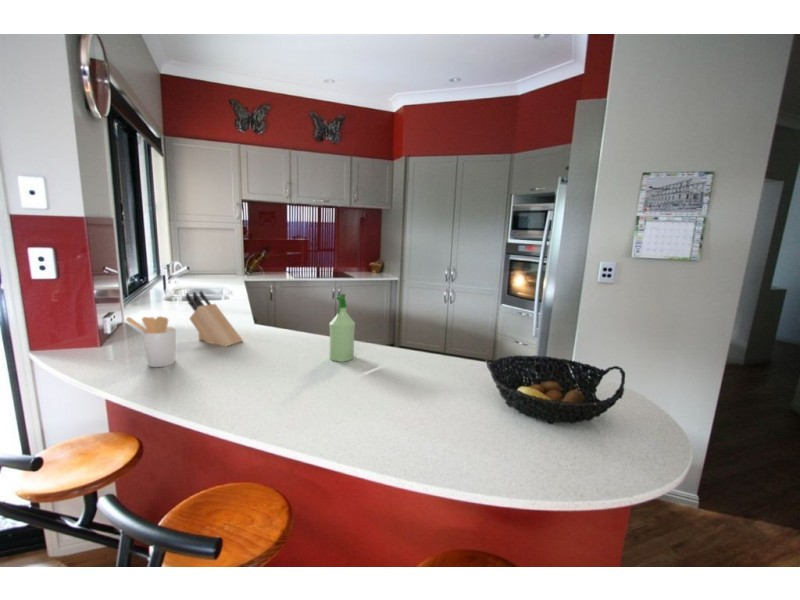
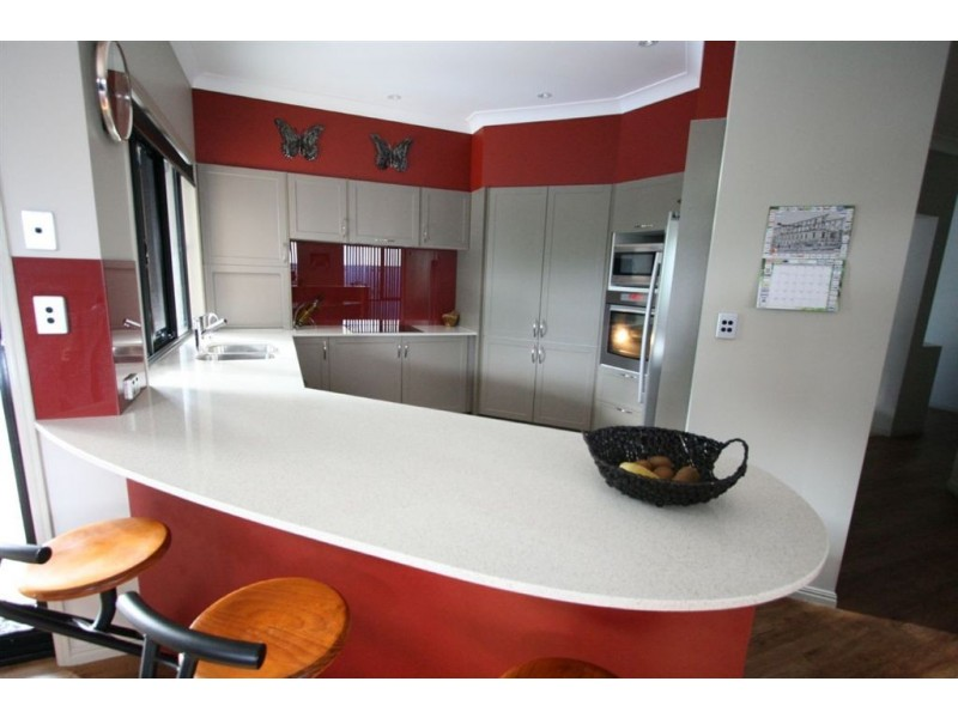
- spray bottle (342, 326)
- utensil holder (151, 339)
- knife block (212, 317)
